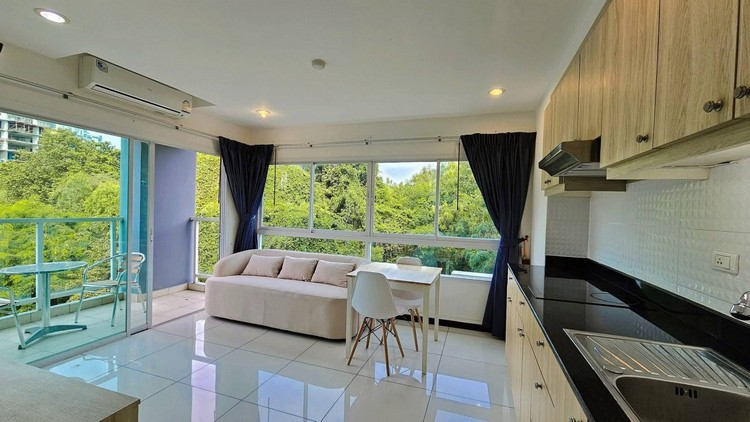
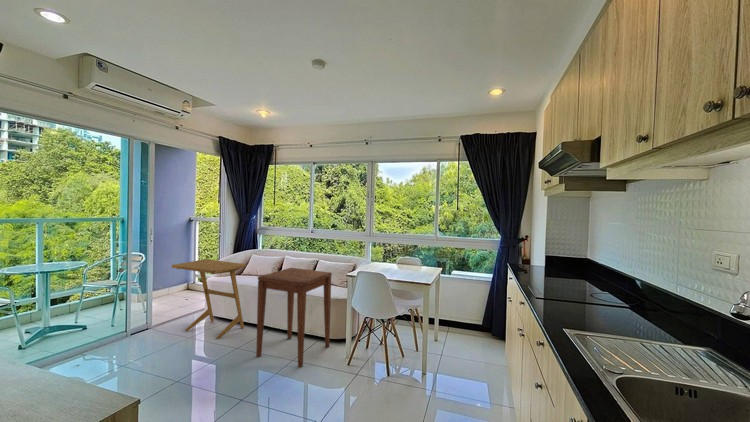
+ side table (297, 312)
+ side table (209, 297)
